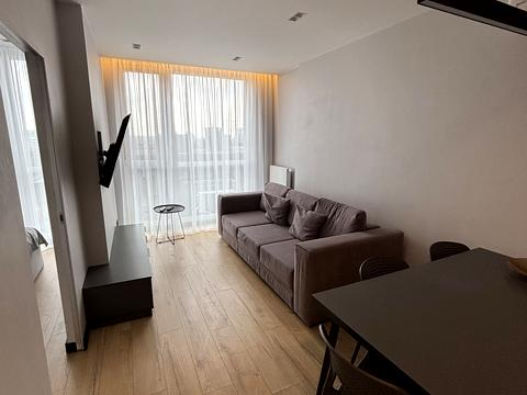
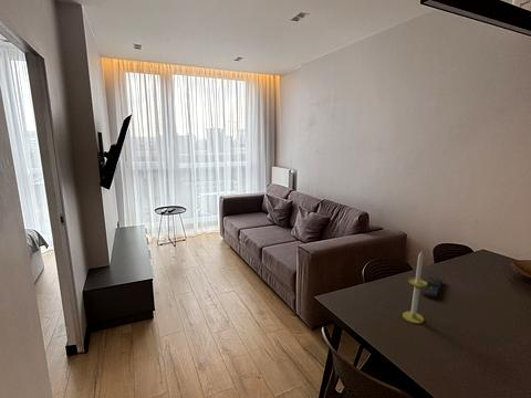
+ remote control (431, 286)
+ candle (417, 284)
